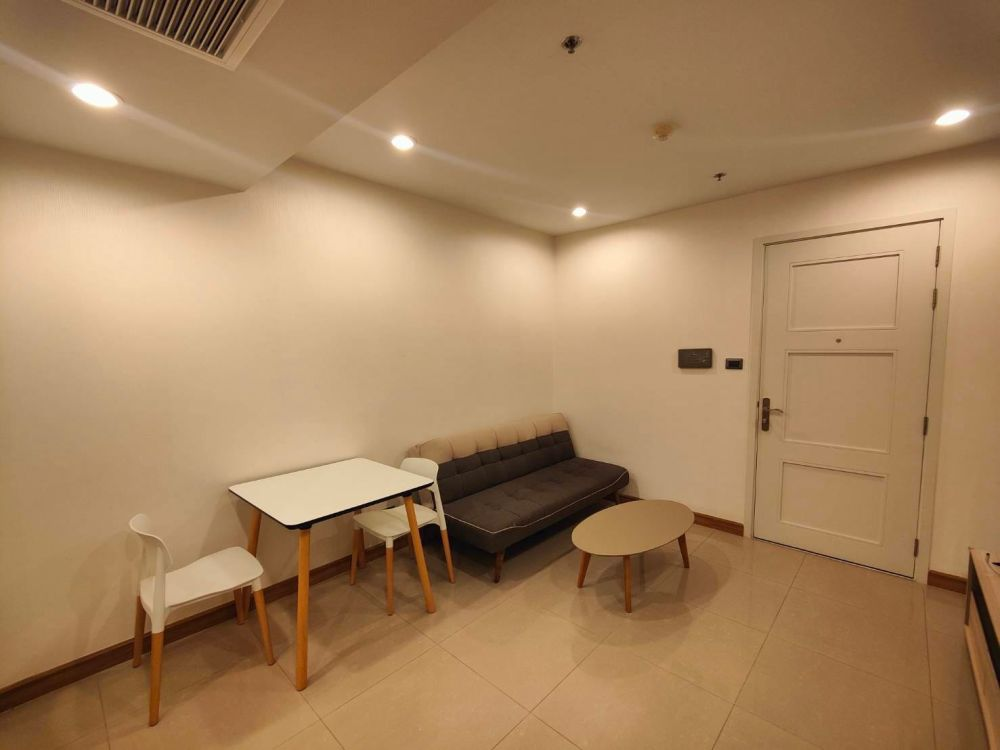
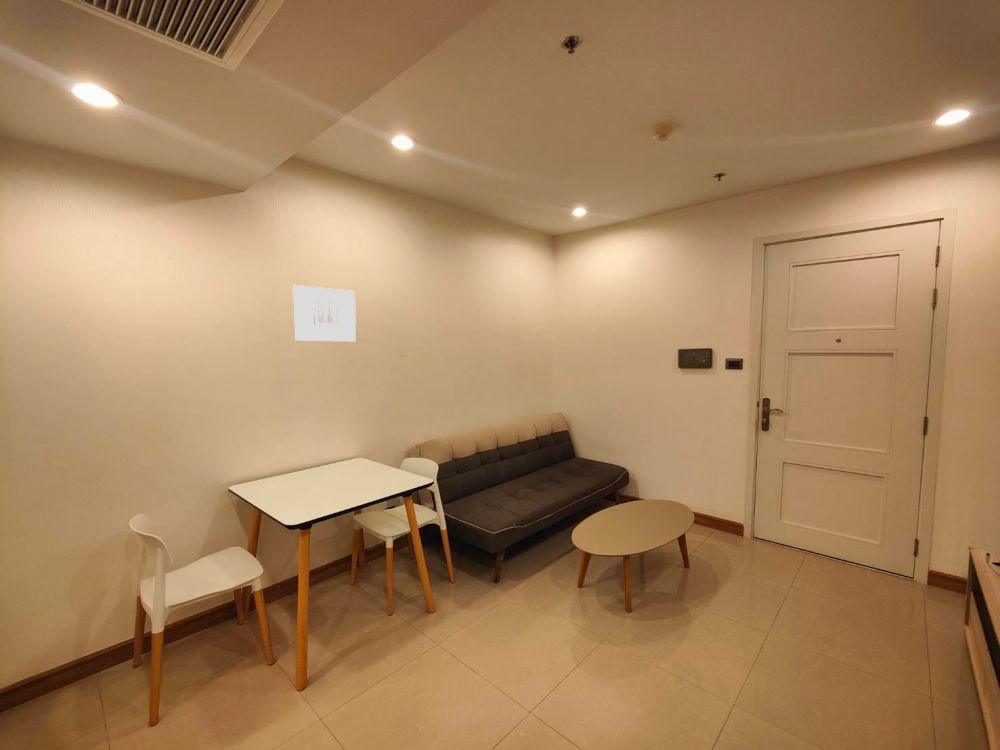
+ wall art (325, 314)
